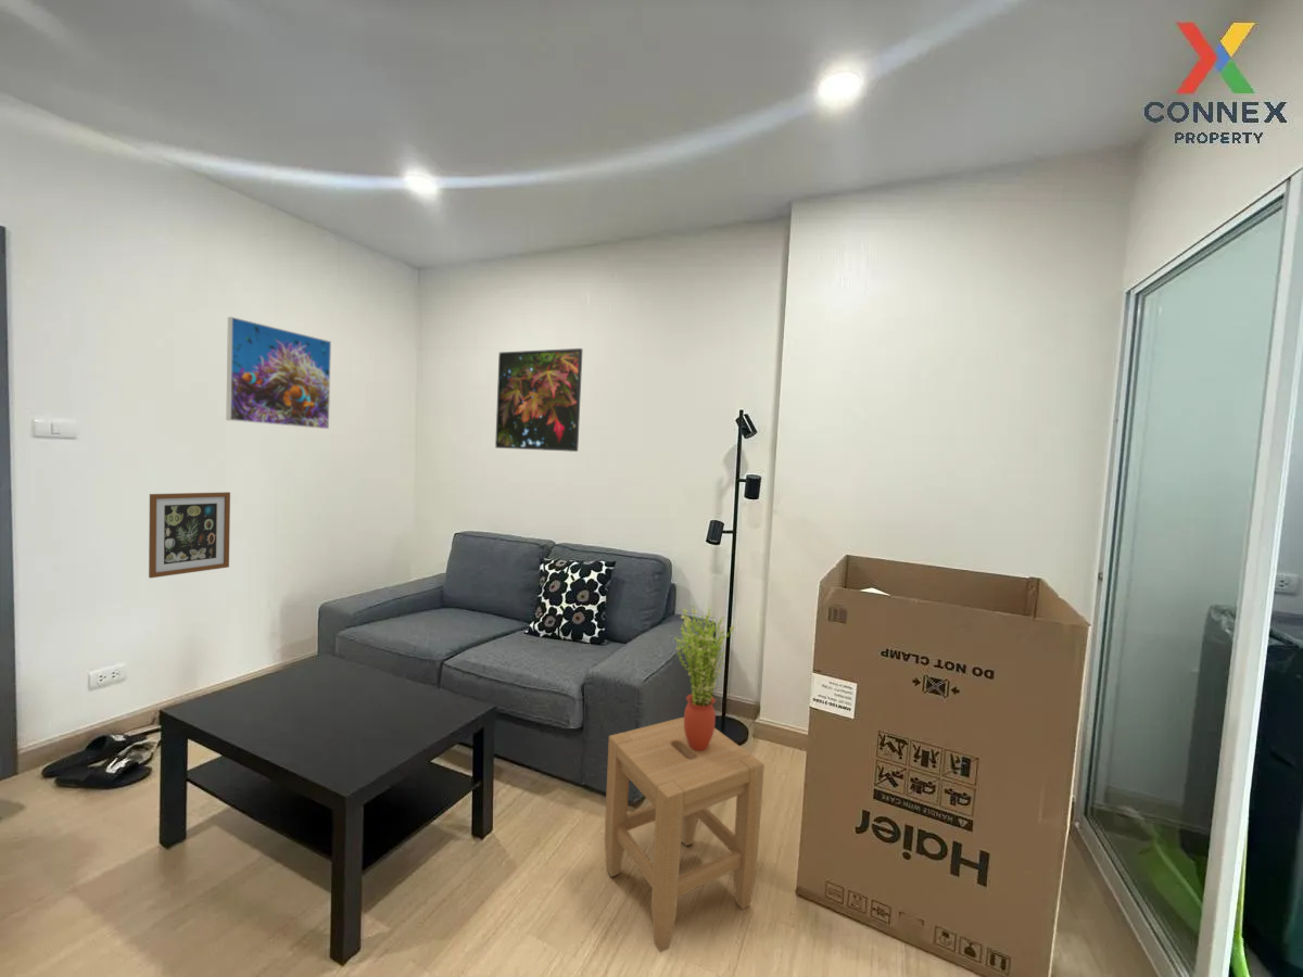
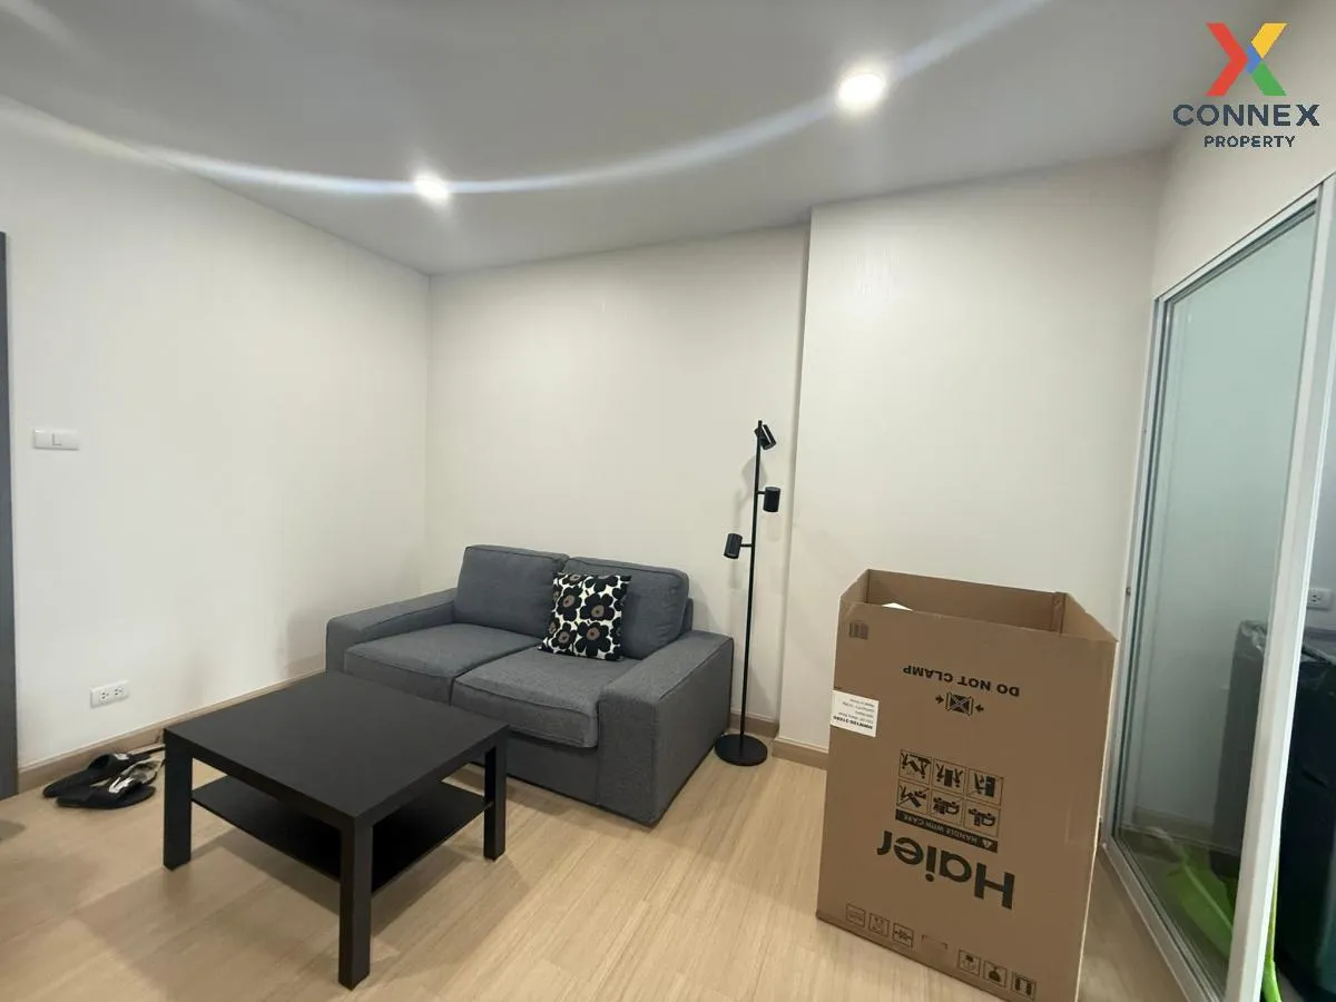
- potted plant (700, 680)
- stool (680, 819)
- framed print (282, 378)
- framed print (536, 399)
- wall art (191, 532)
